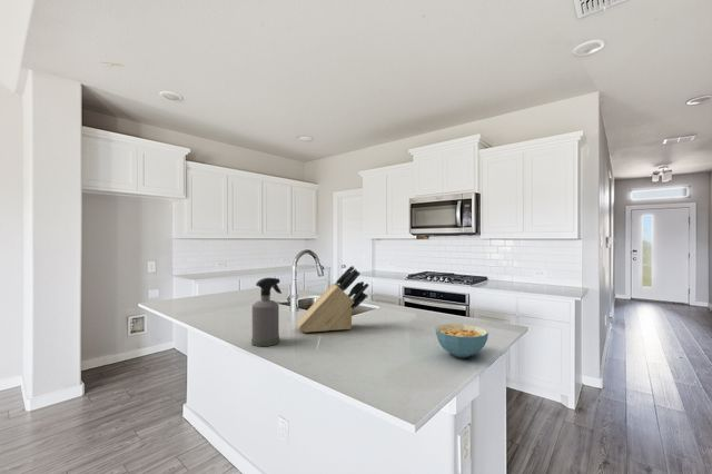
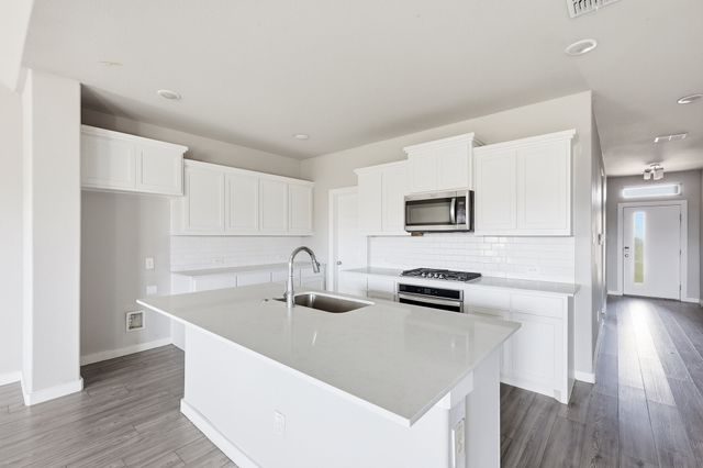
- spray bottle (267, 309)
- cereal bowl (461, 342)
- knife block (333, 297)
